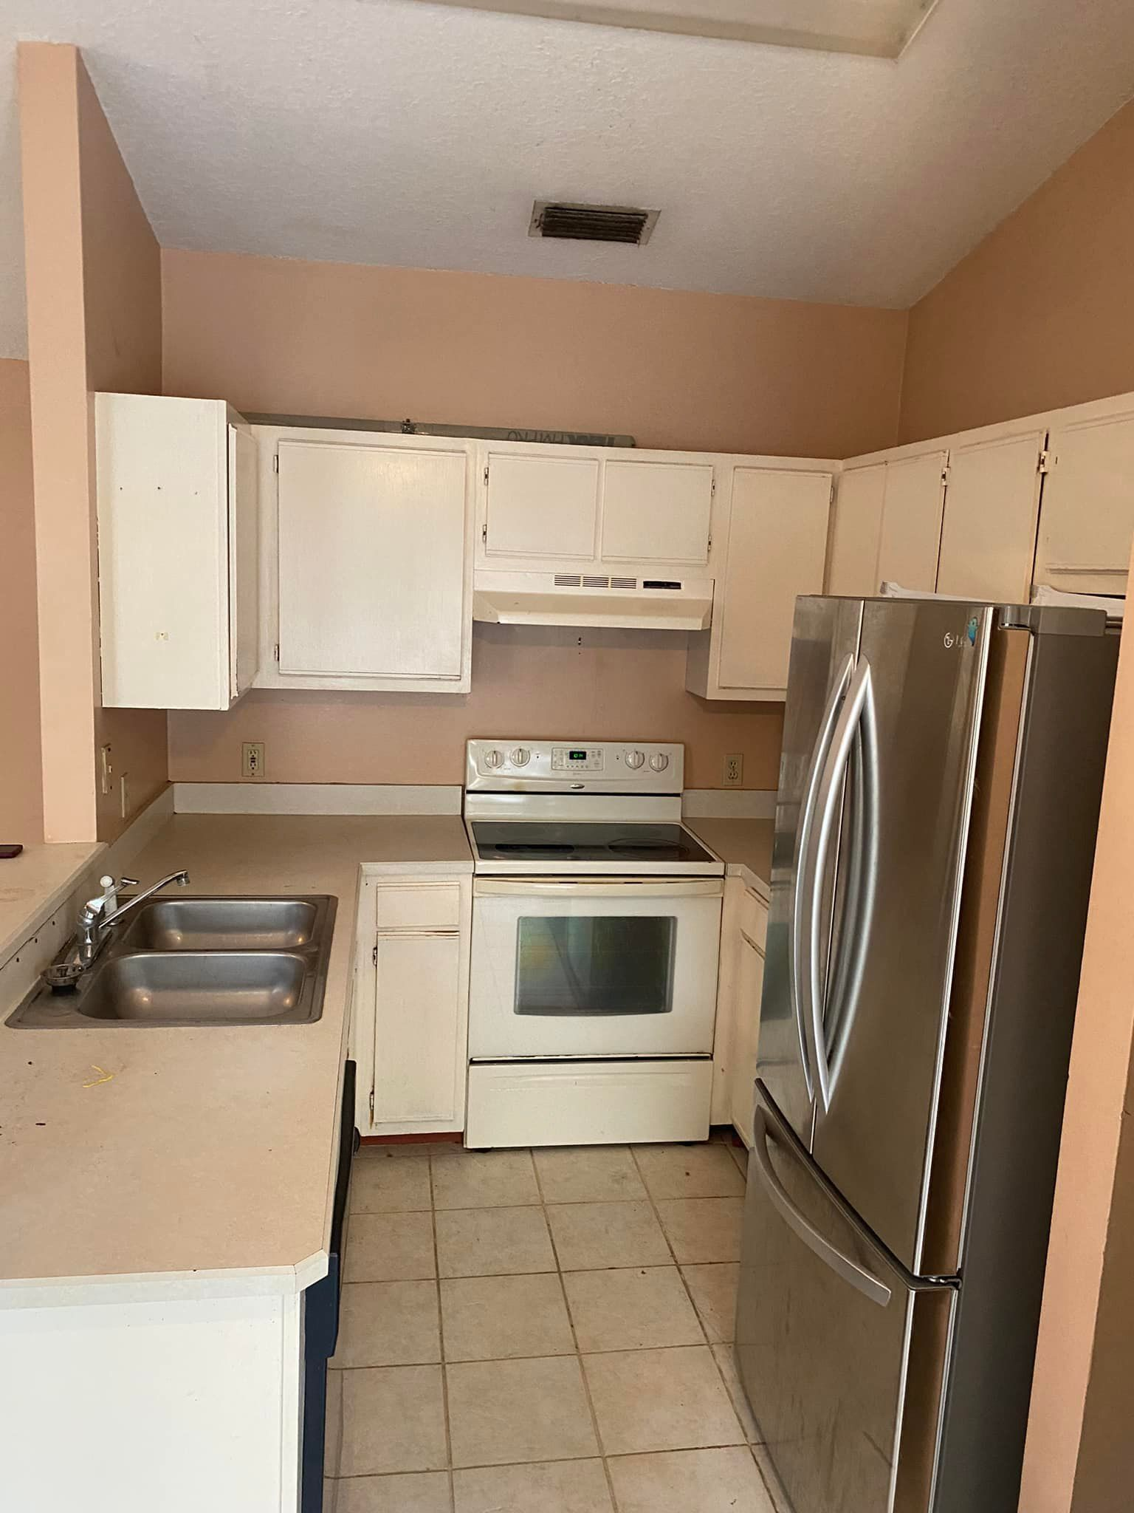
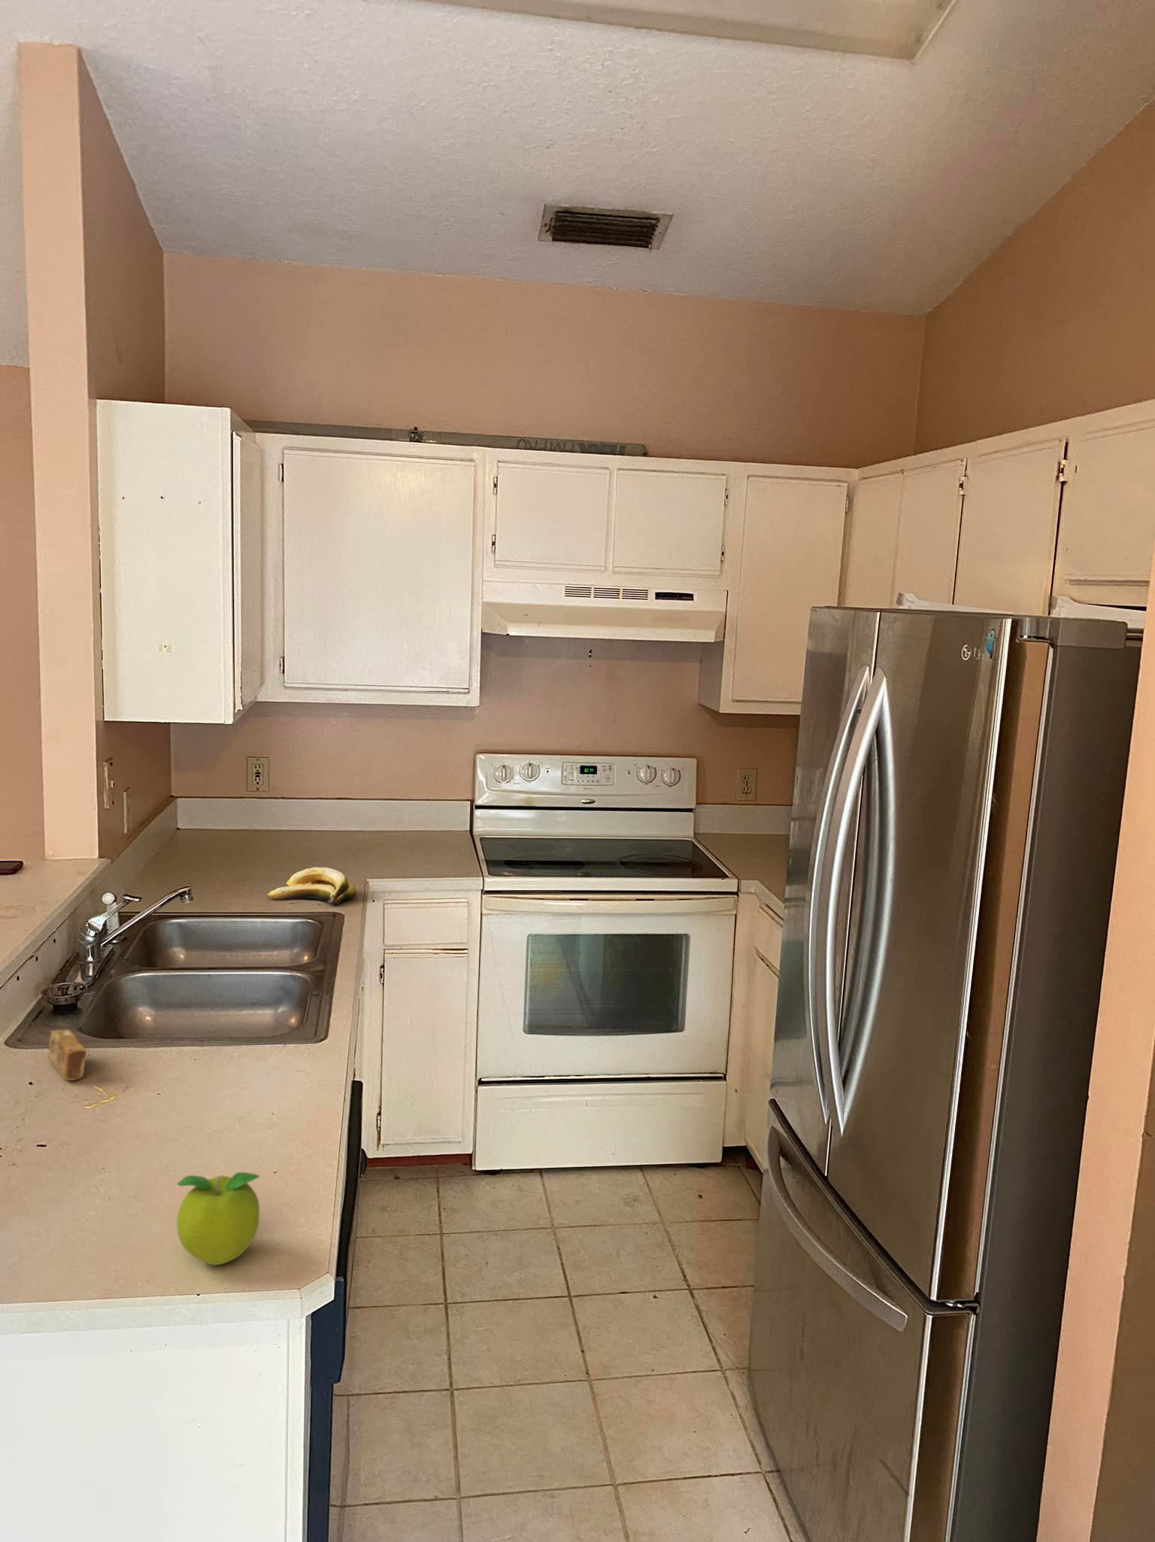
+ fruit (218, 1218)
+ soap bar (67, 1054)
+ banana (314, 885)
